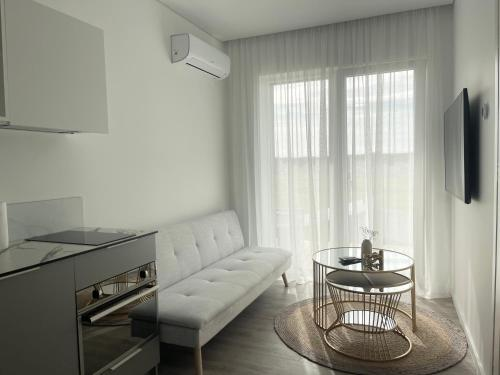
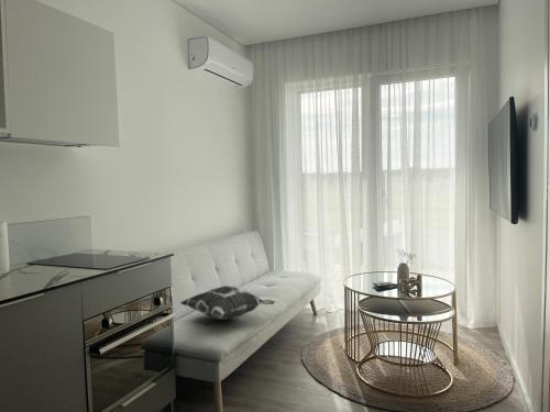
+ decorative pillow (228, 302)
